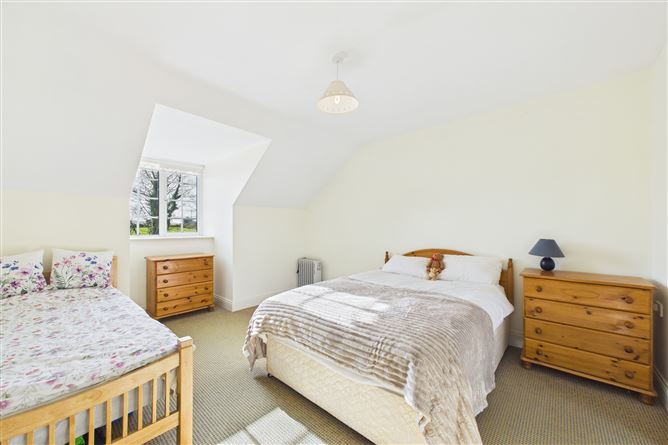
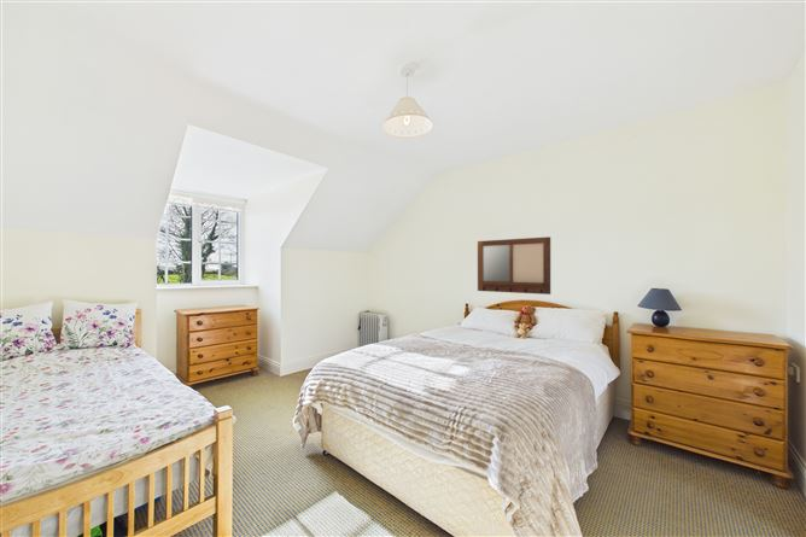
+ writing board (509, 265)
